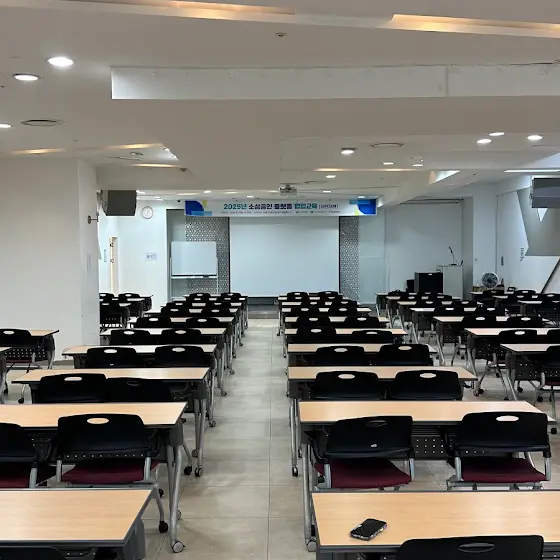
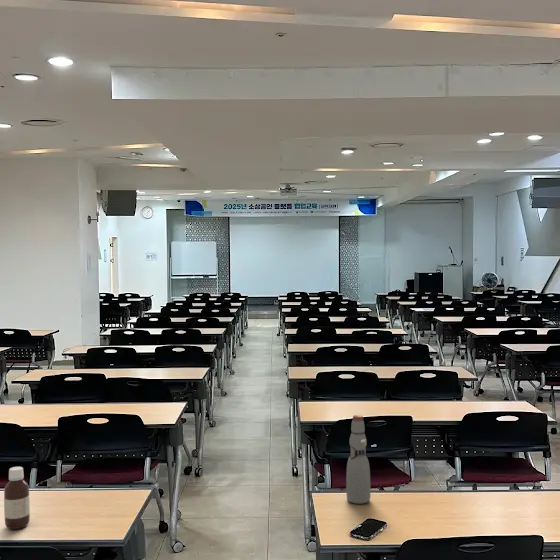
+ bottle (16, 497)
+ bottle (358, 458)
